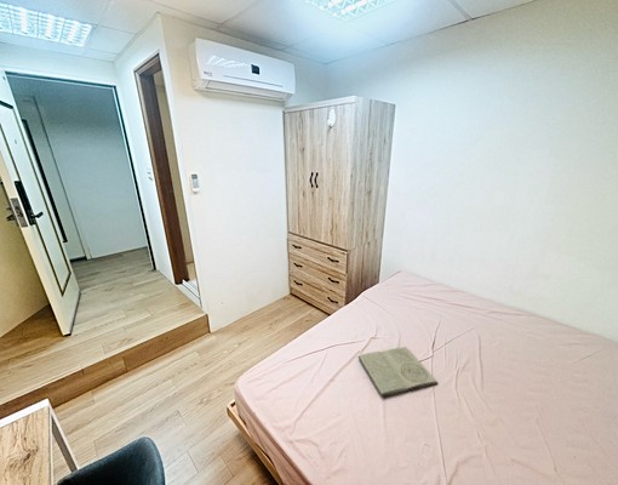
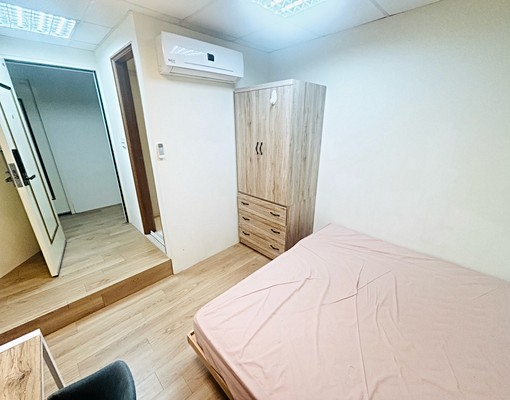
- book (395, 367)
